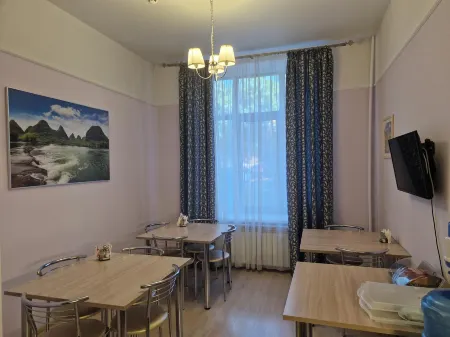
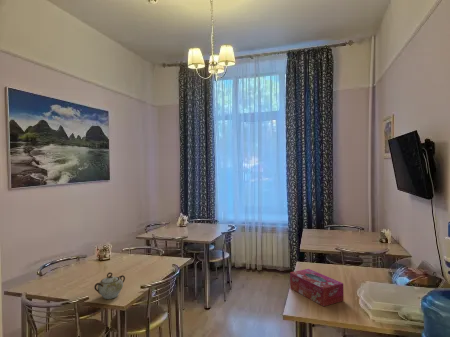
+ tissue box (315, 285)
+ sugar bowl (110, 284)
